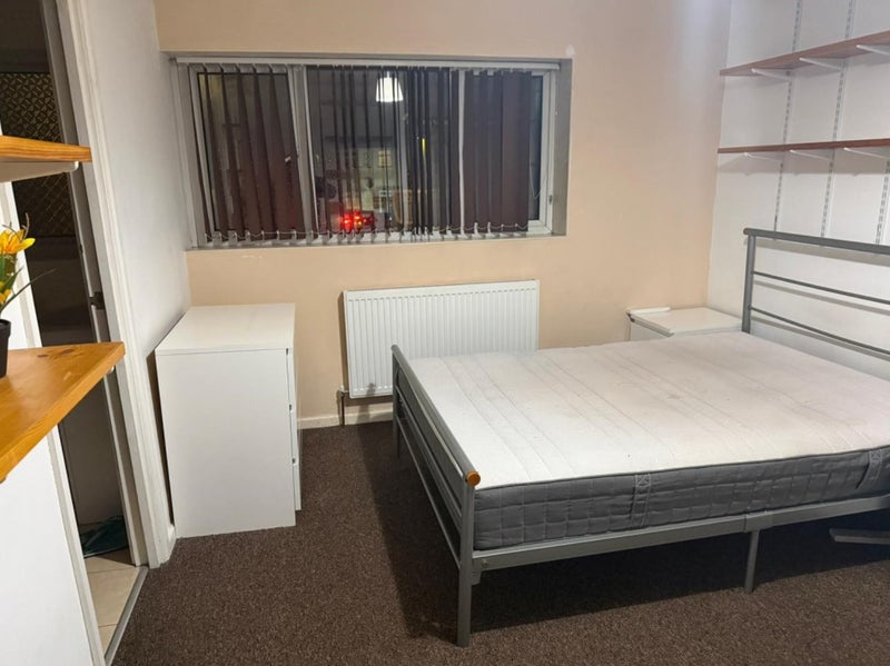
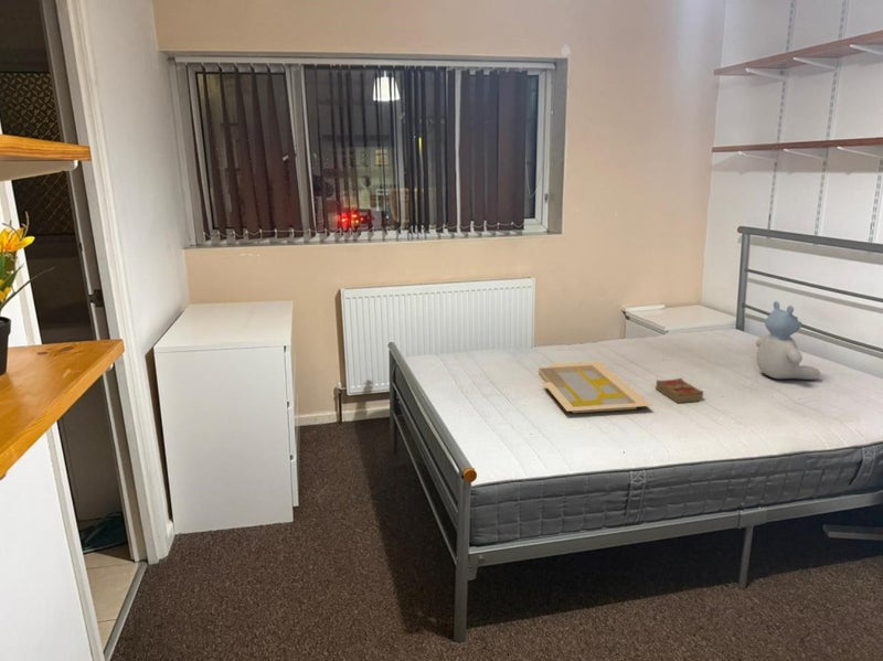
+ book (679, 390)
+ stuffed bear (789, 340)
+ serving tray (584, 386)
